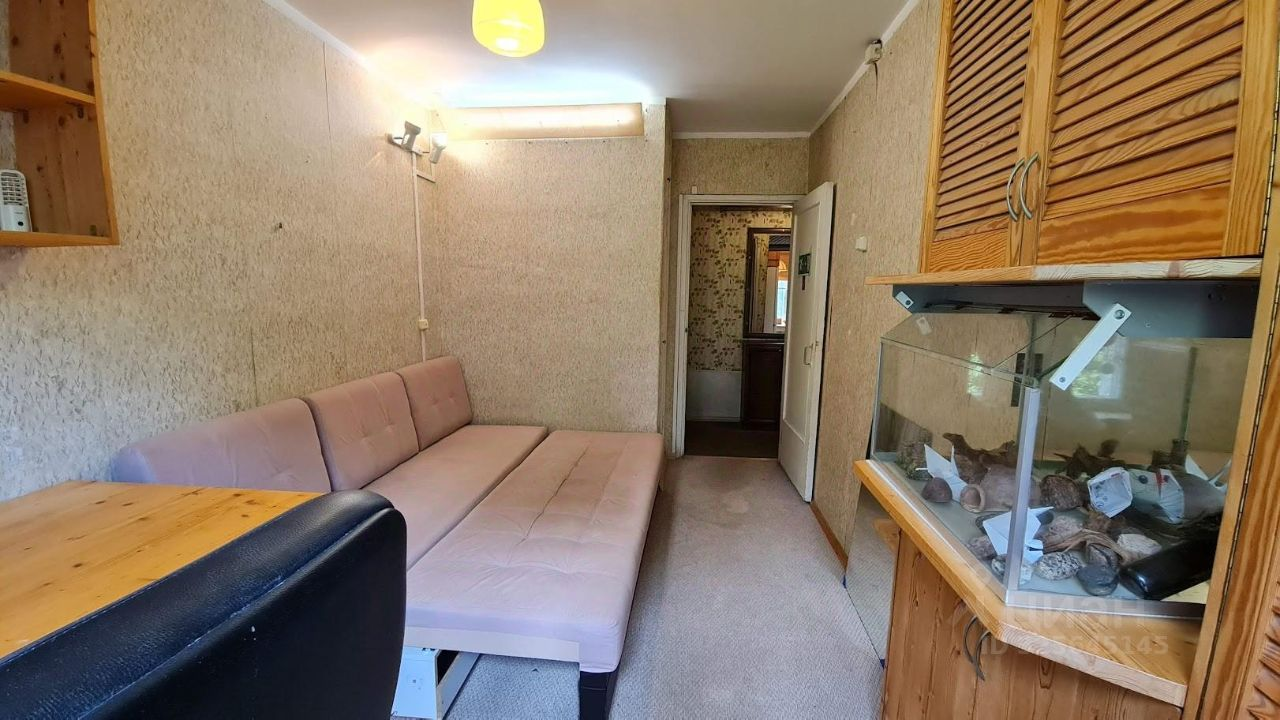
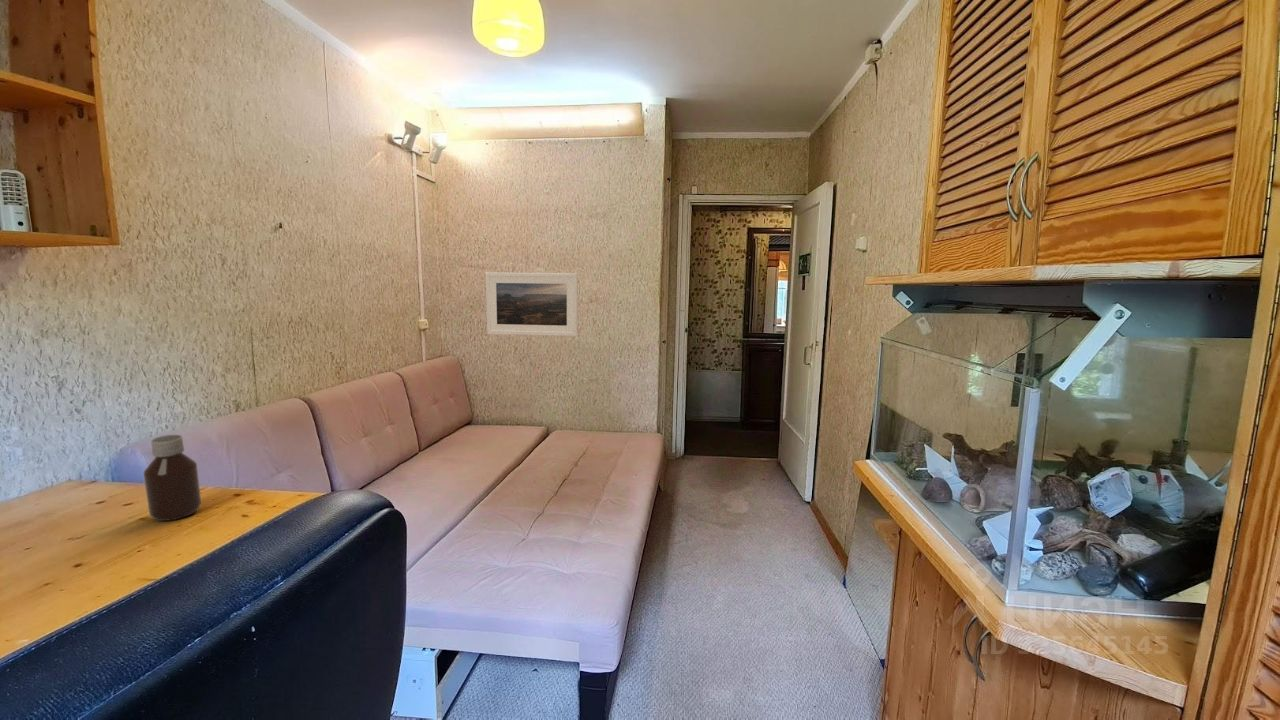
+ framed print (531, 304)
+ bottle (172, 476)
